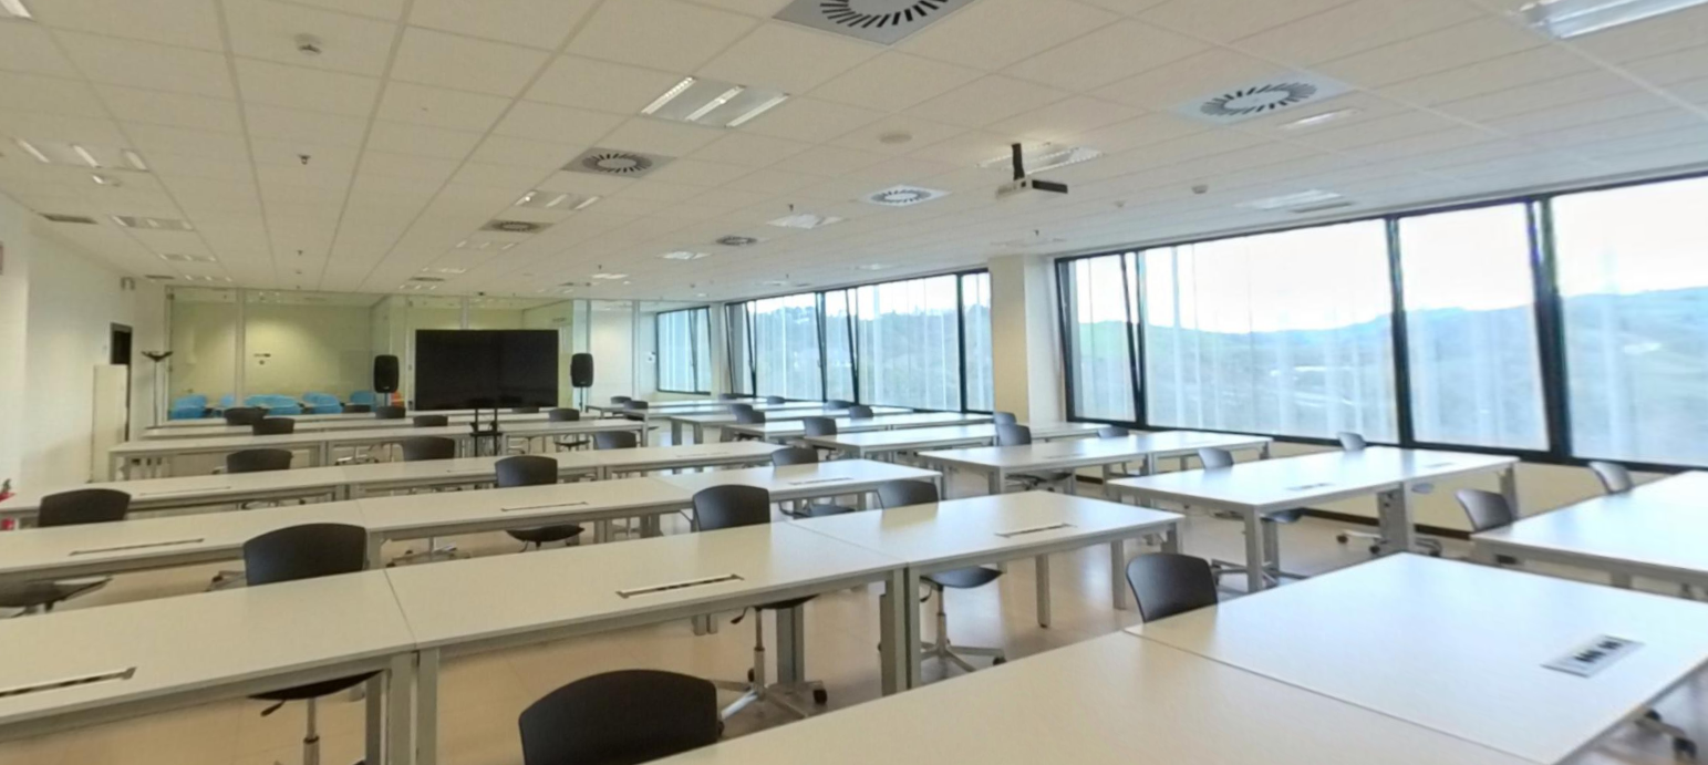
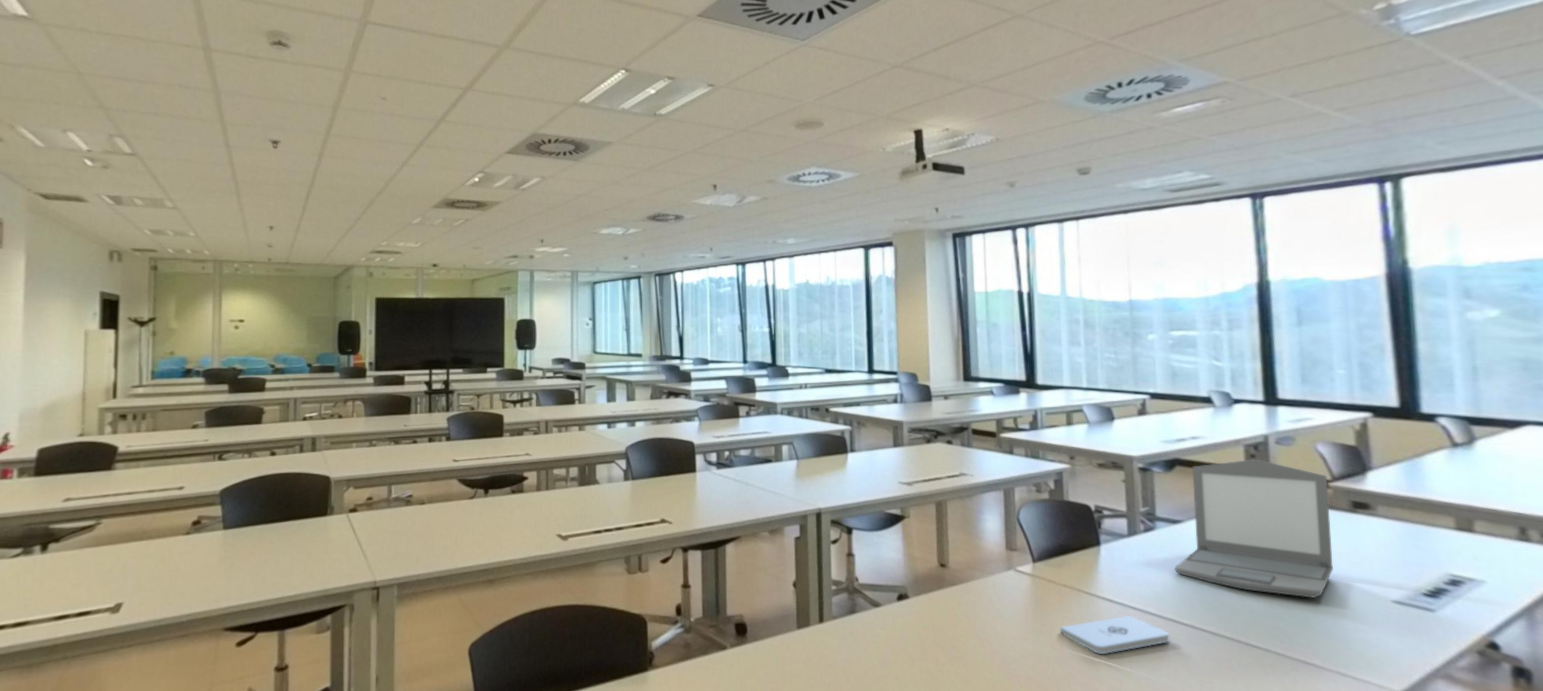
+ laptop (1249, 521)
+ notepad (1115, 634)
